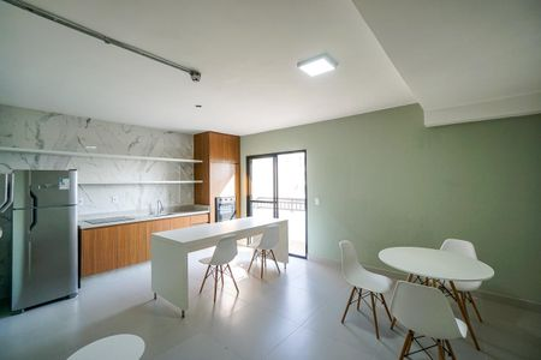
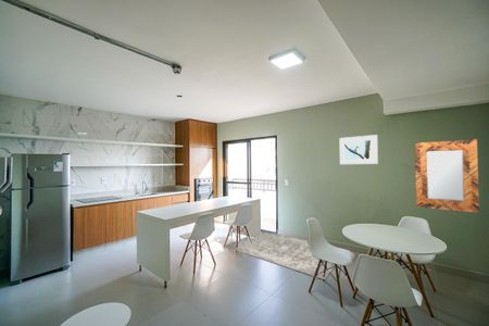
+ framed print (358, 150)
+ rug (284, 248)
+ home mirror (444, 175)
